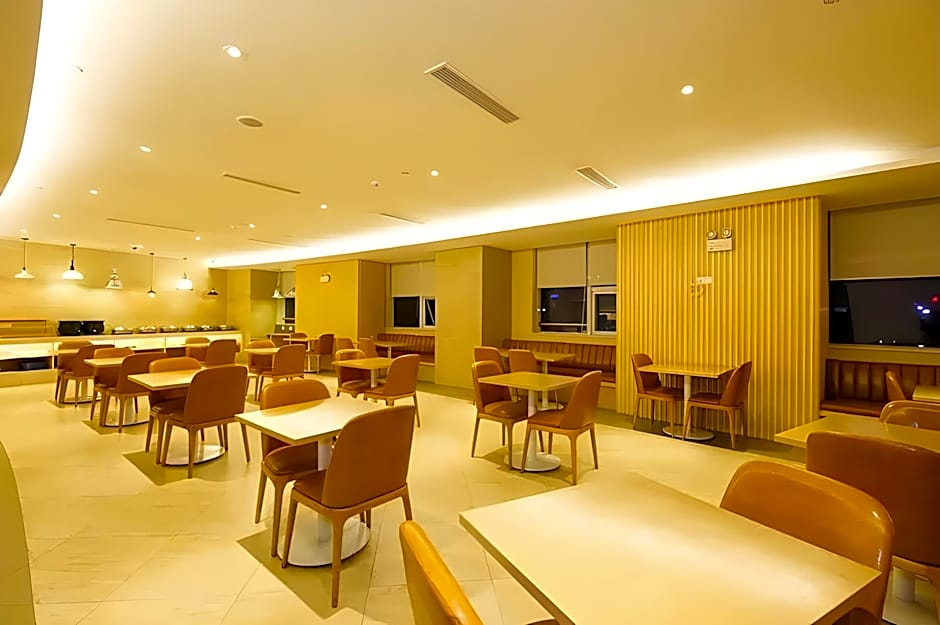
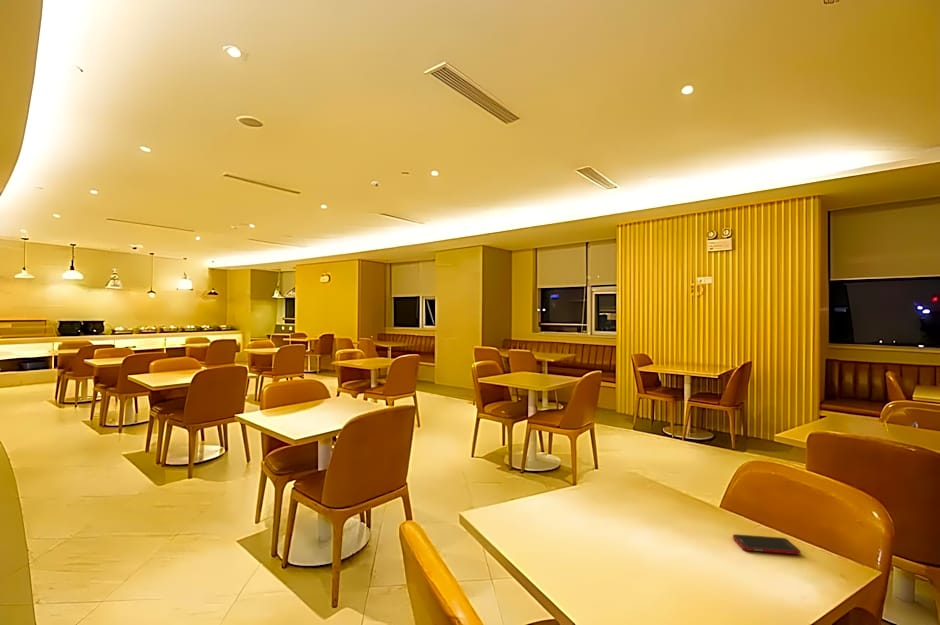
+ cell phone (765, 544)
